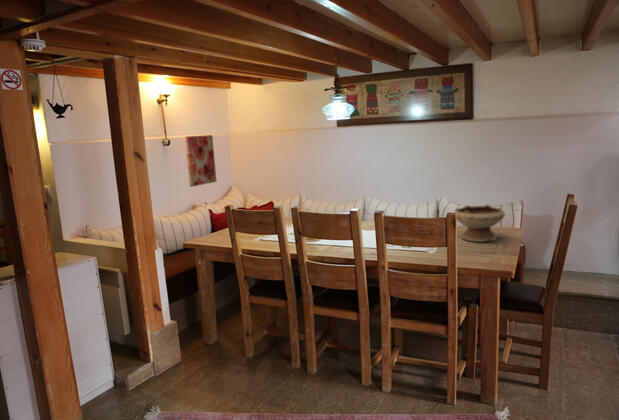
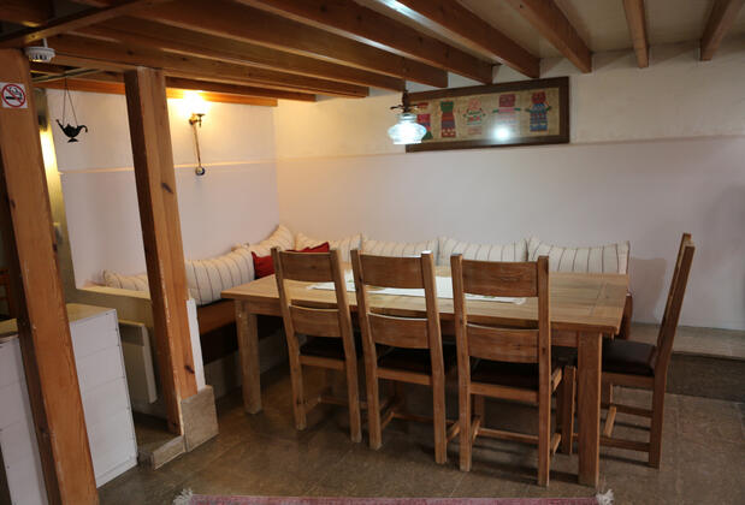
- wall art (201, 160)
- bowl (478, 222)
